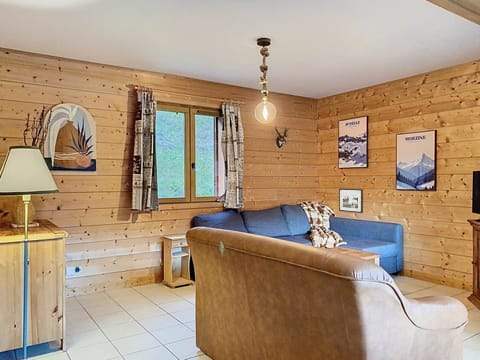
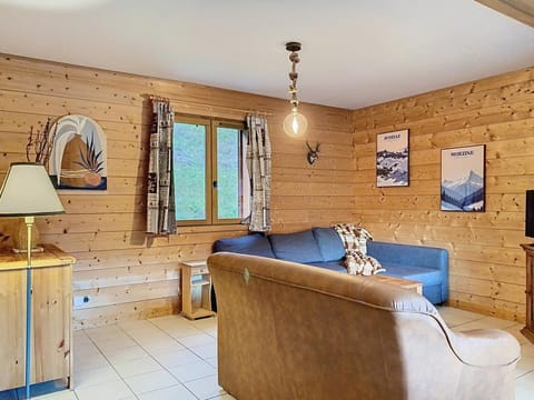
- picture frame (350, 200)
